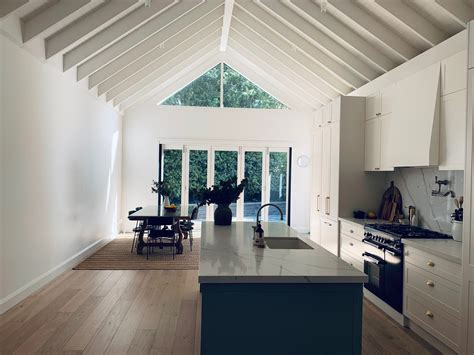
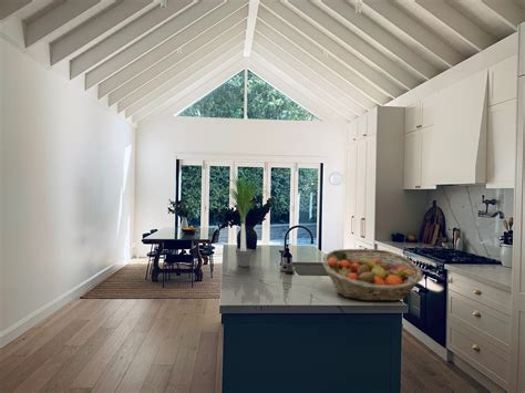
+ potted plant (243, 214)
+ fruit basket (370, 273)
